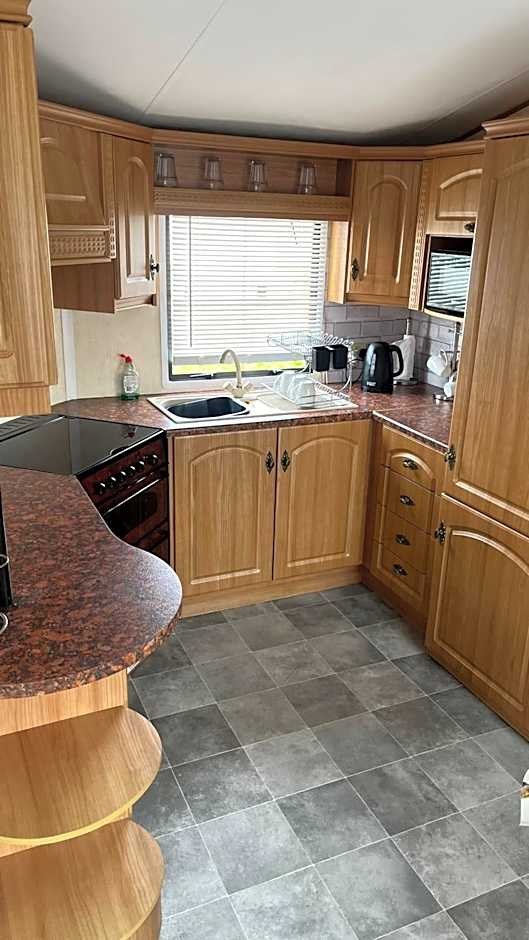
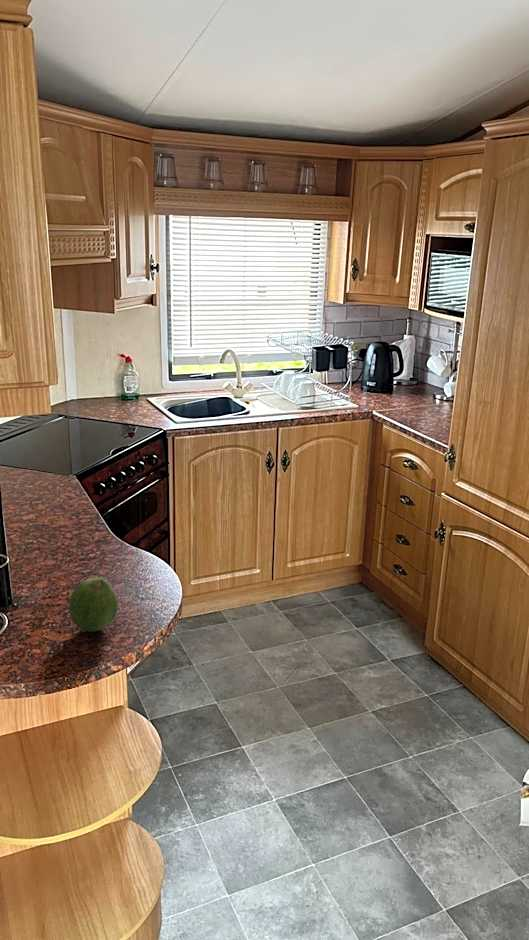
+ fruit (93, 602)
